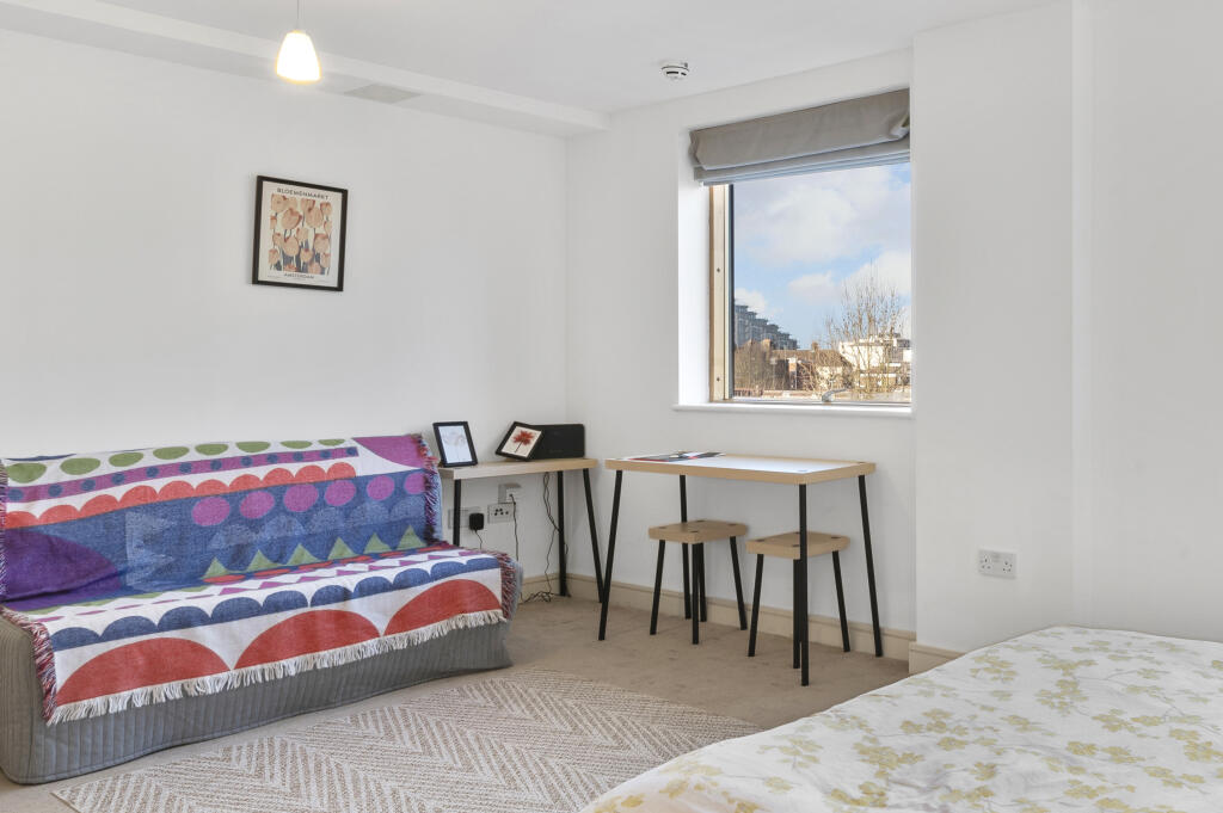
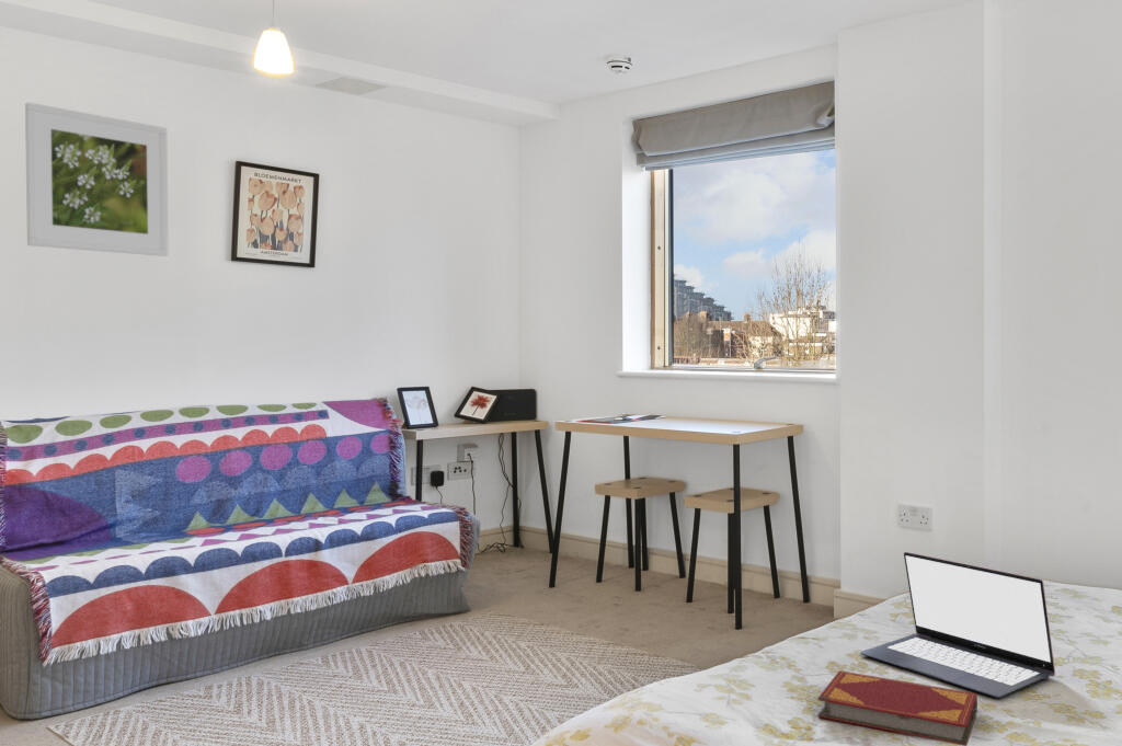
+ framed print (100, 183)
+ hardback book (897, 704)
+ laptop (953, 617)
